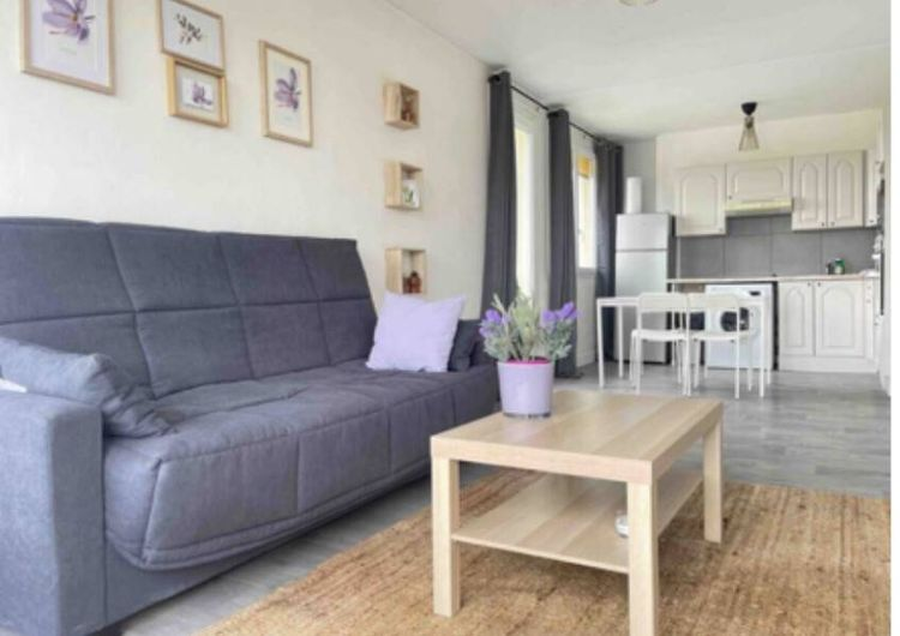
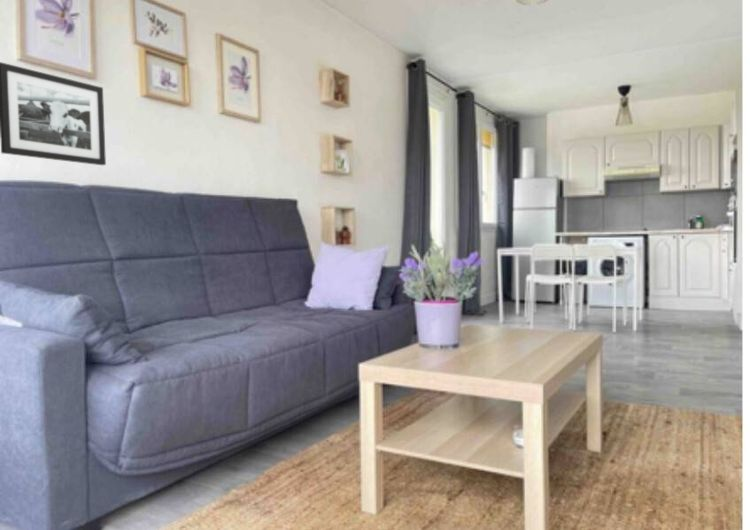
+ picture frame (55, 118)
